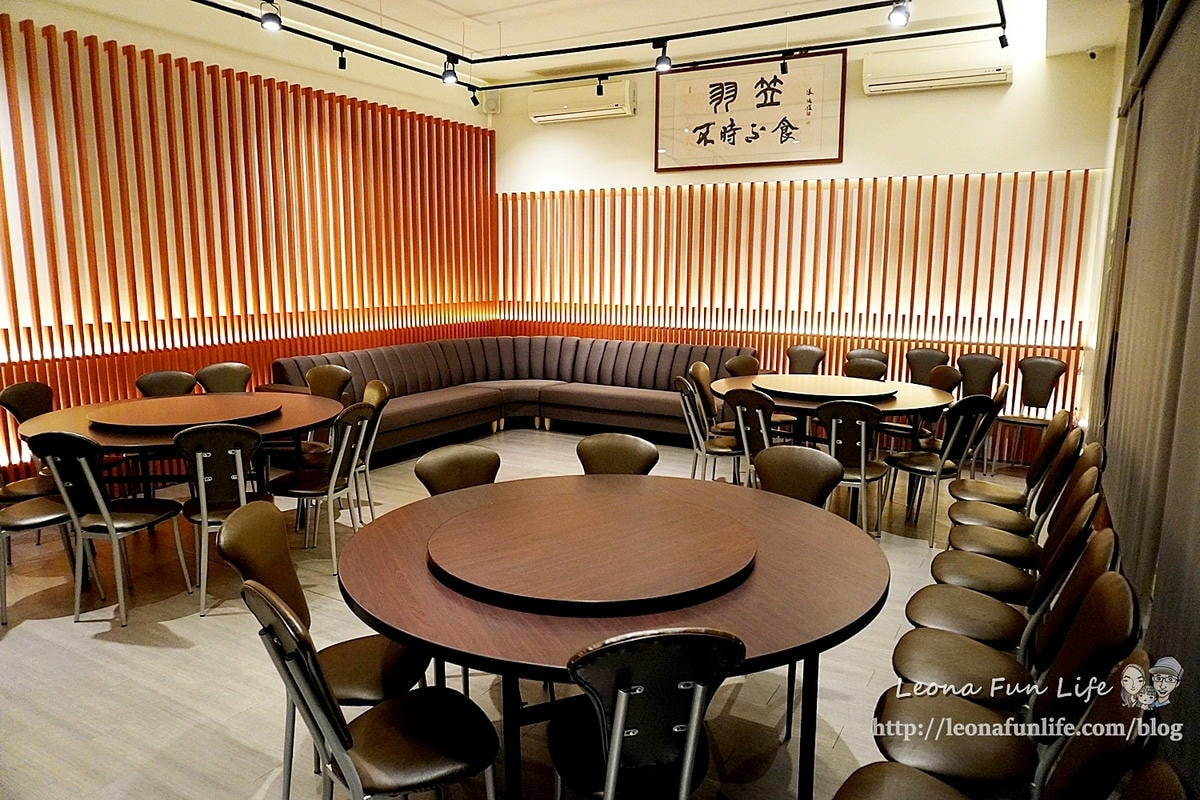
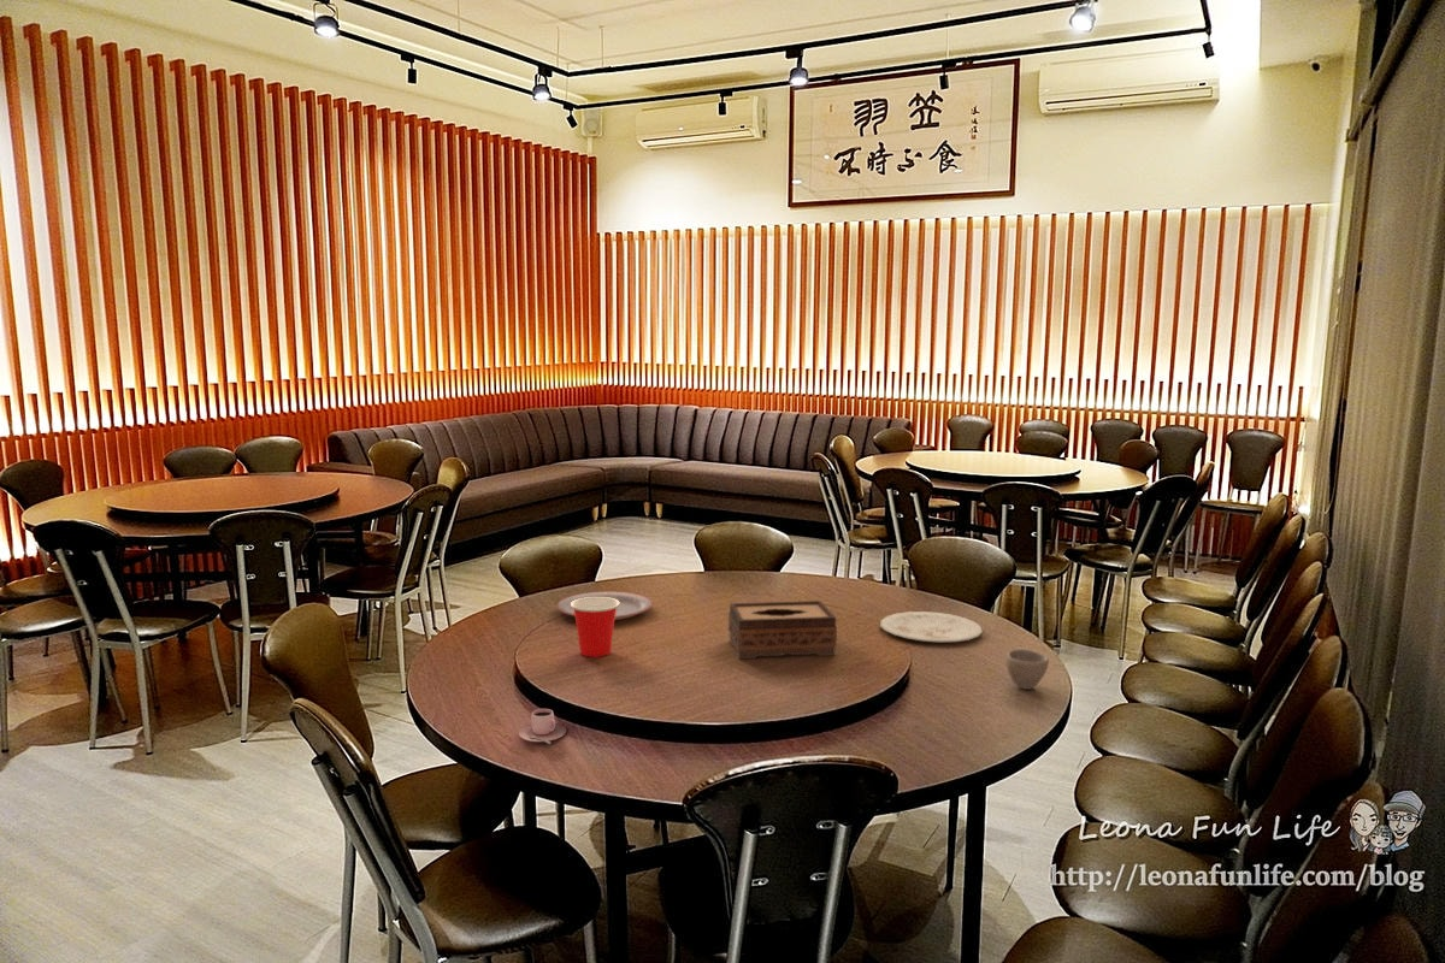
+ cup (1022, 668)
+ cup (595, 627)
+ plate (604, 596)
+ plate (930, 627)
+ teacup (543, 709)
+ tissue box (780, 628)
